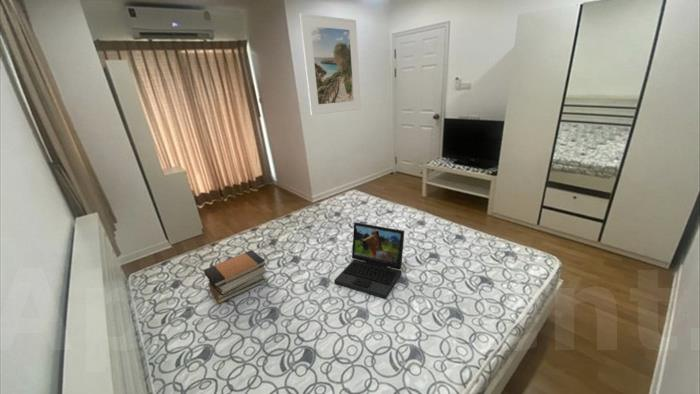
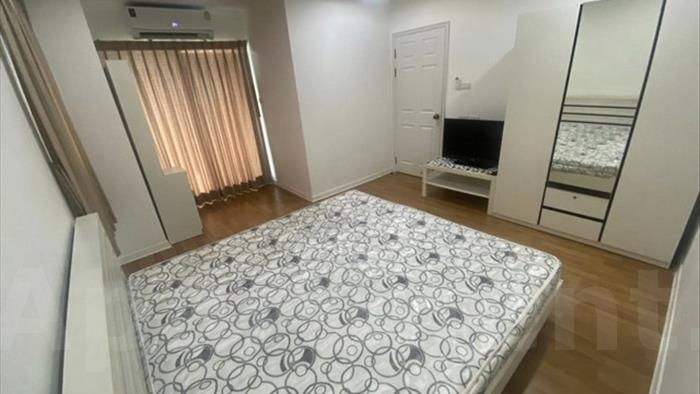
- book stack (237, 275)
- laptop (369, 256)
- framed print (333, 66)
